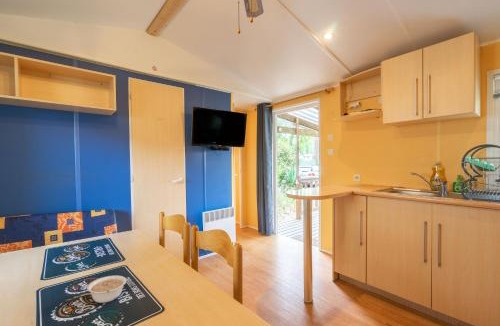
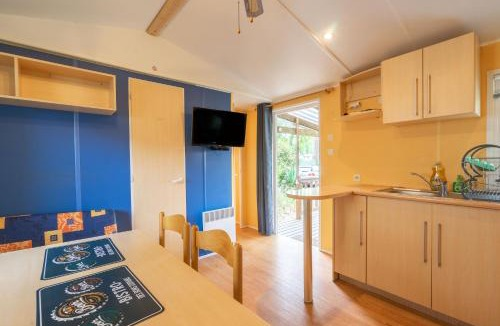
- legume (108, 288)
